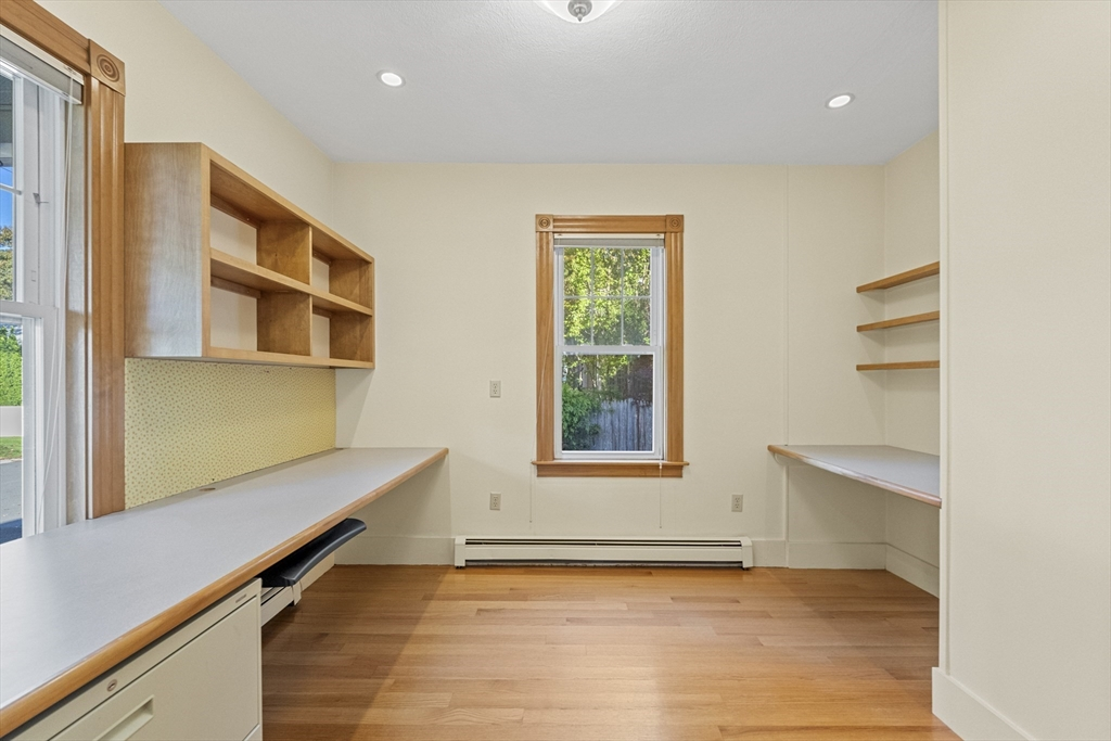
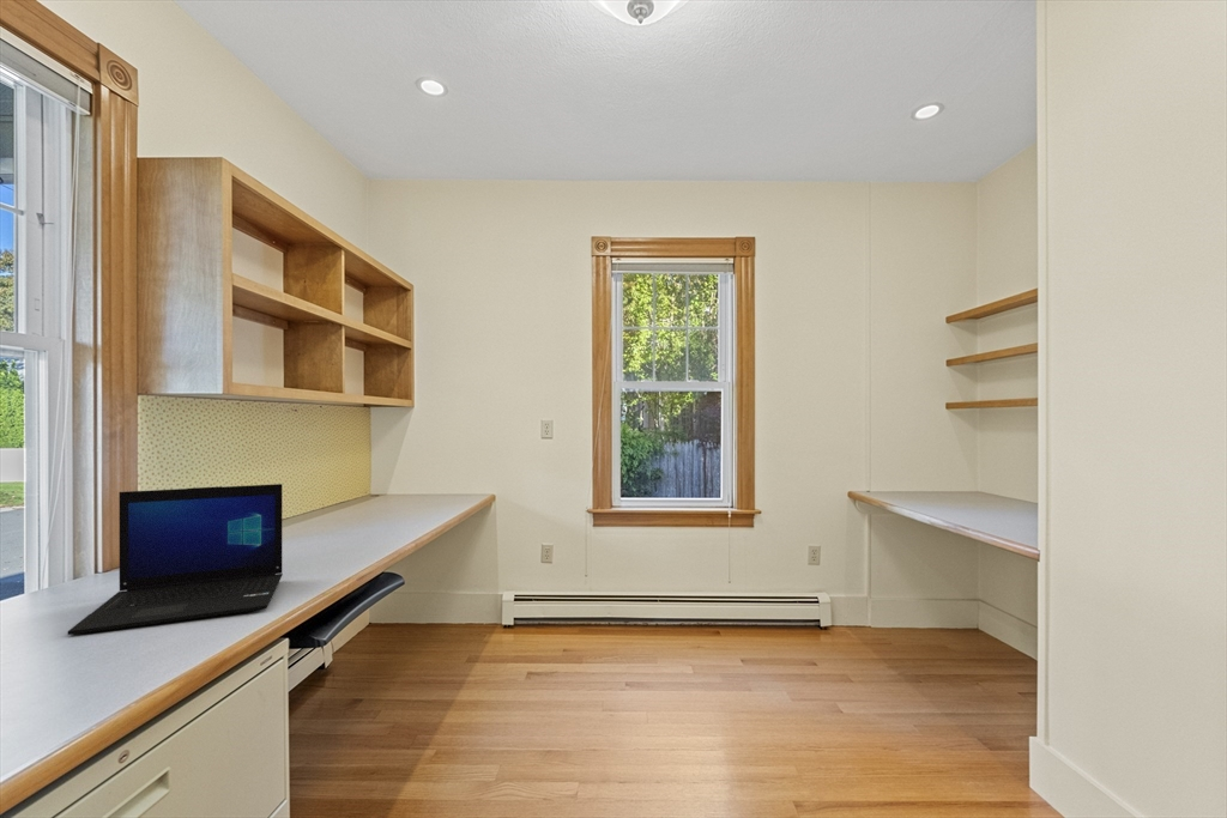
+ laptop (191, 549)
